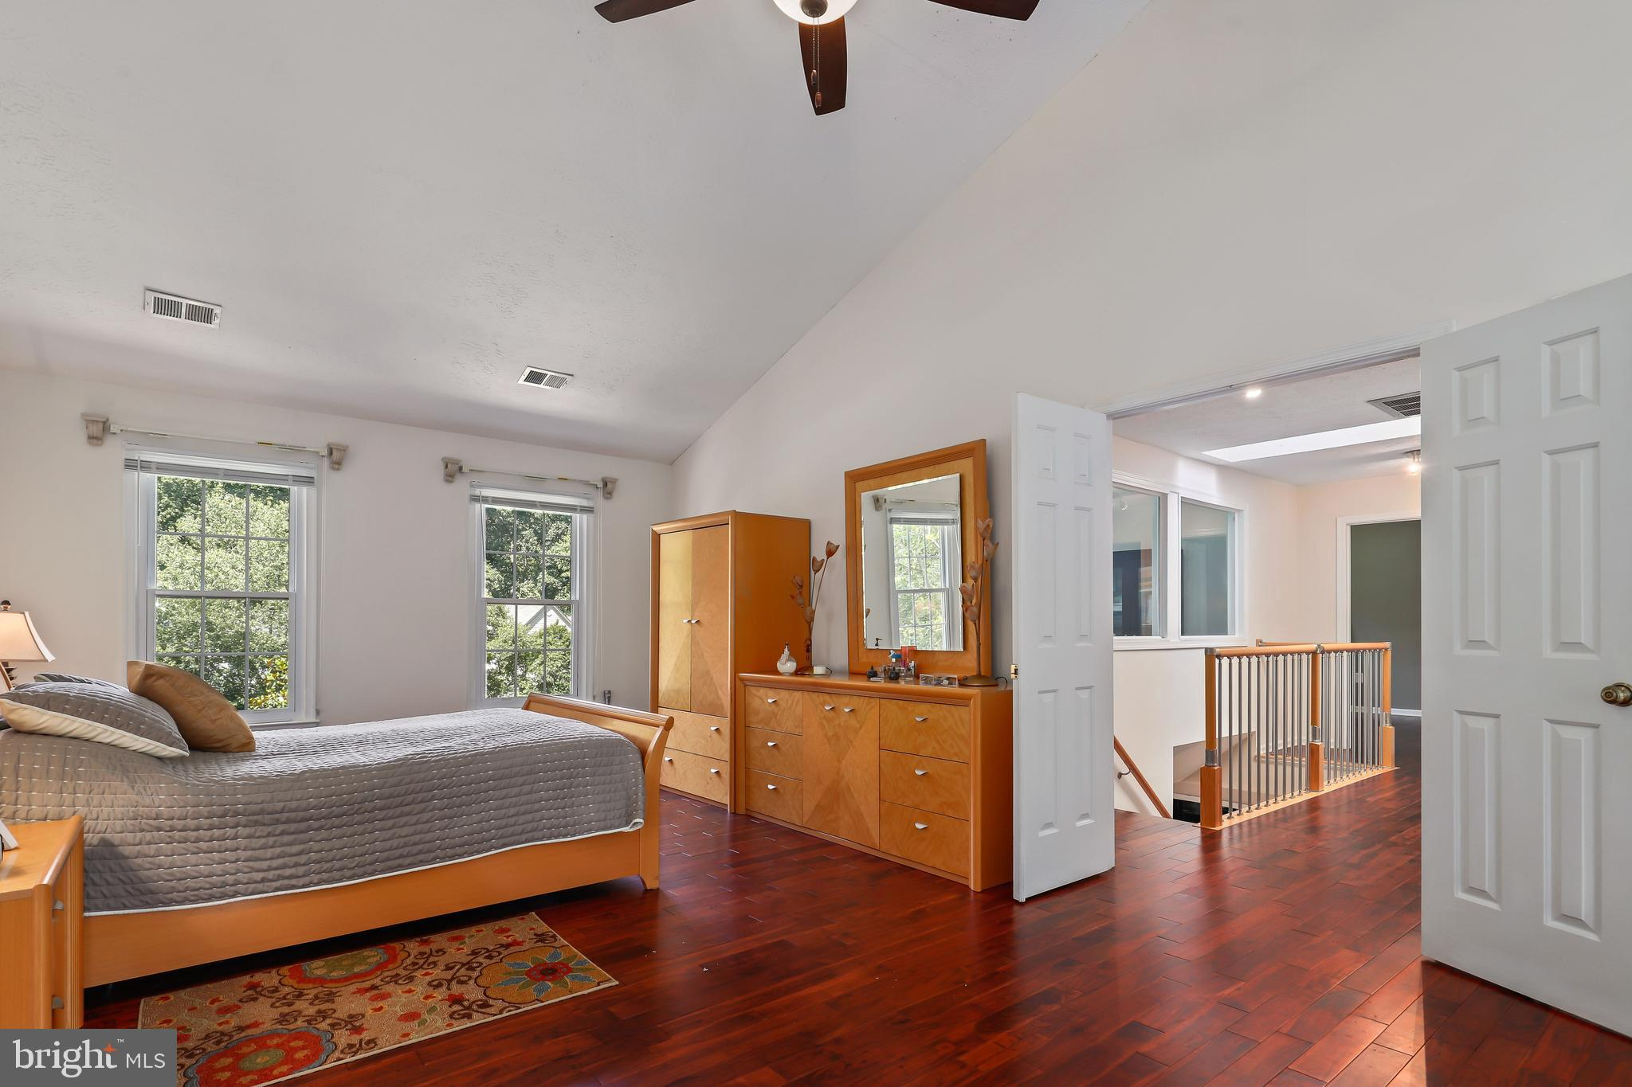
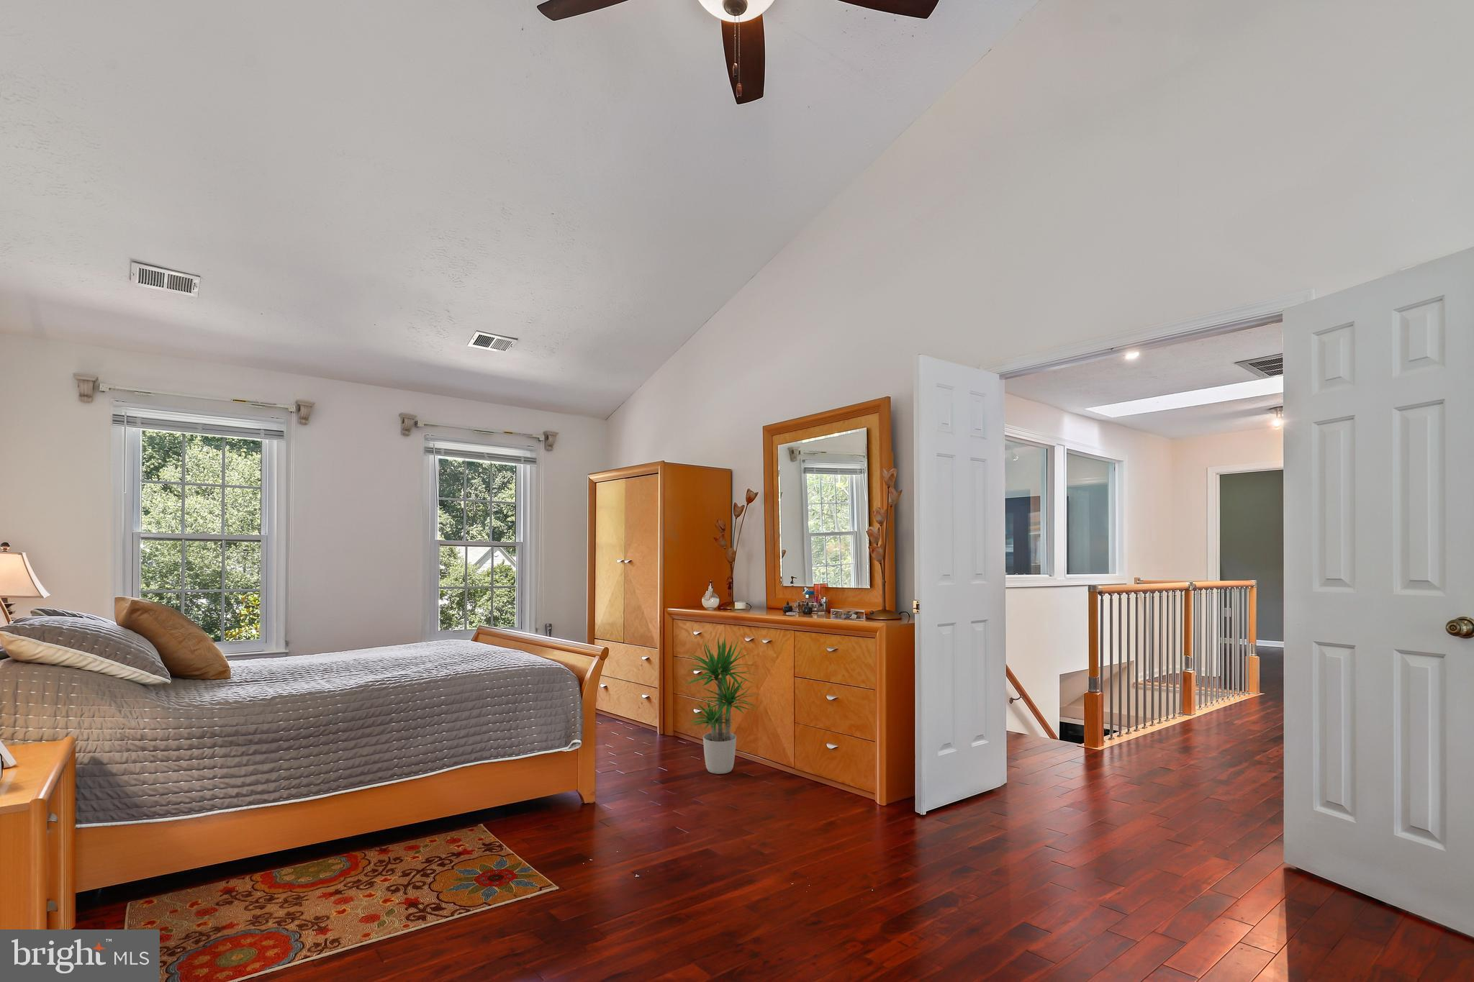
+ potted plant (723, 704)
